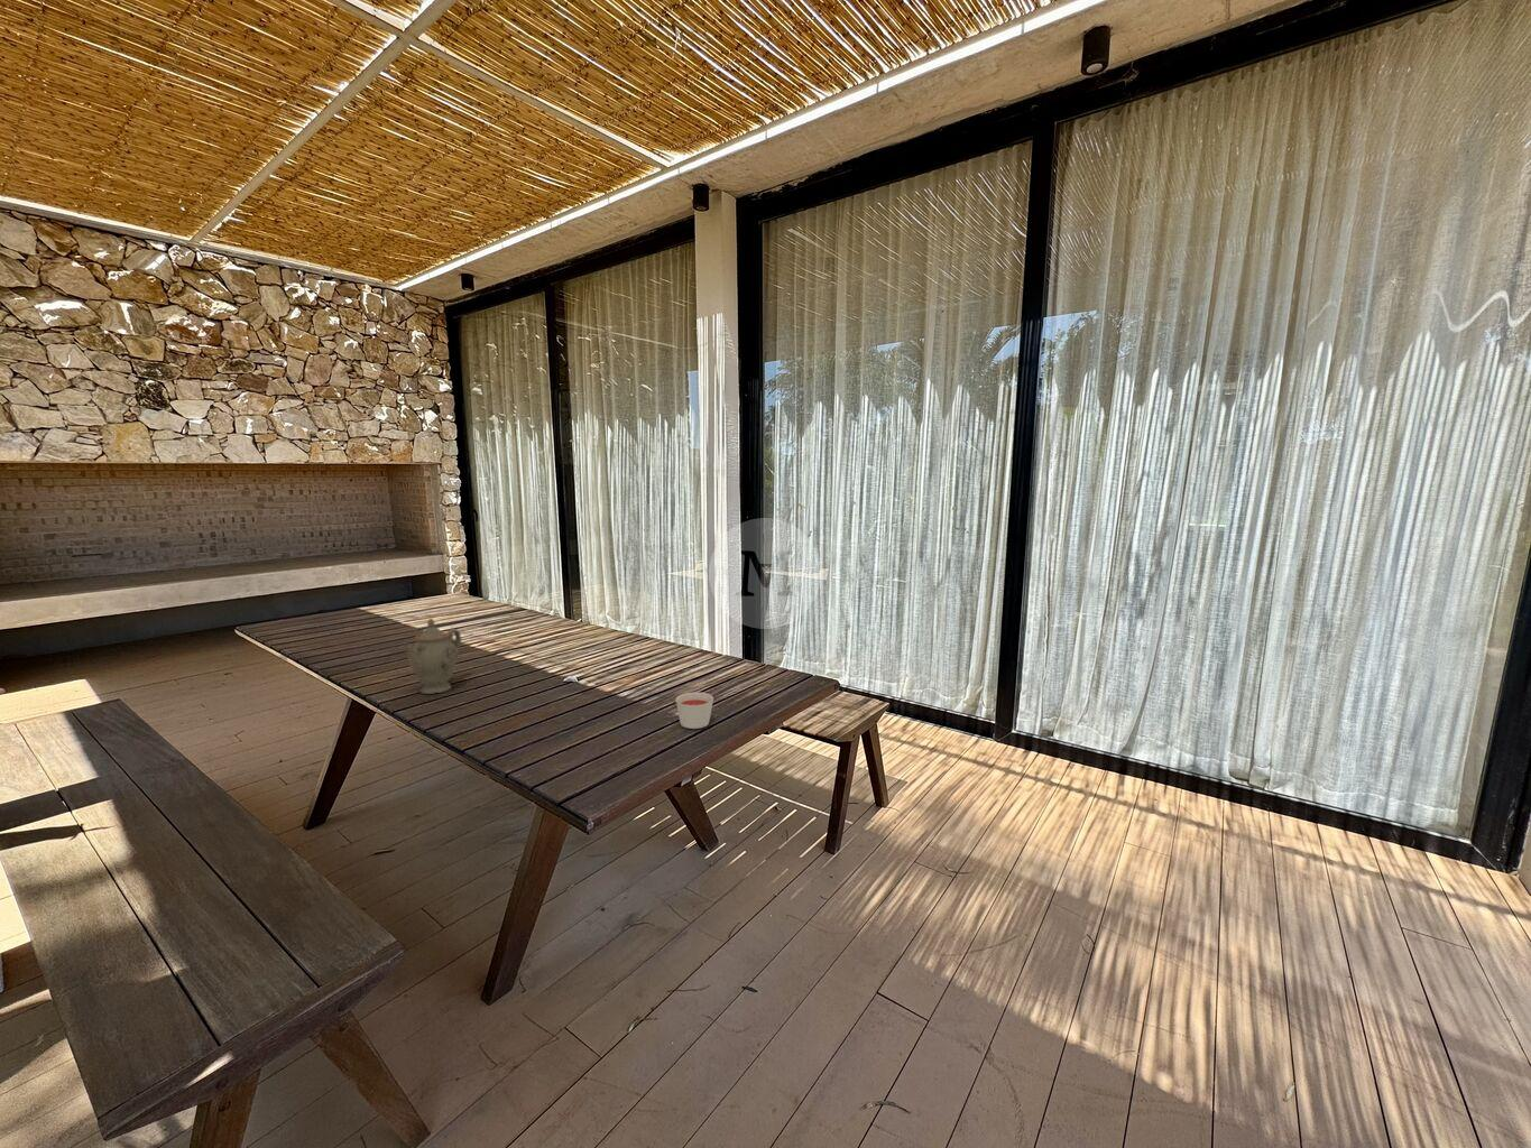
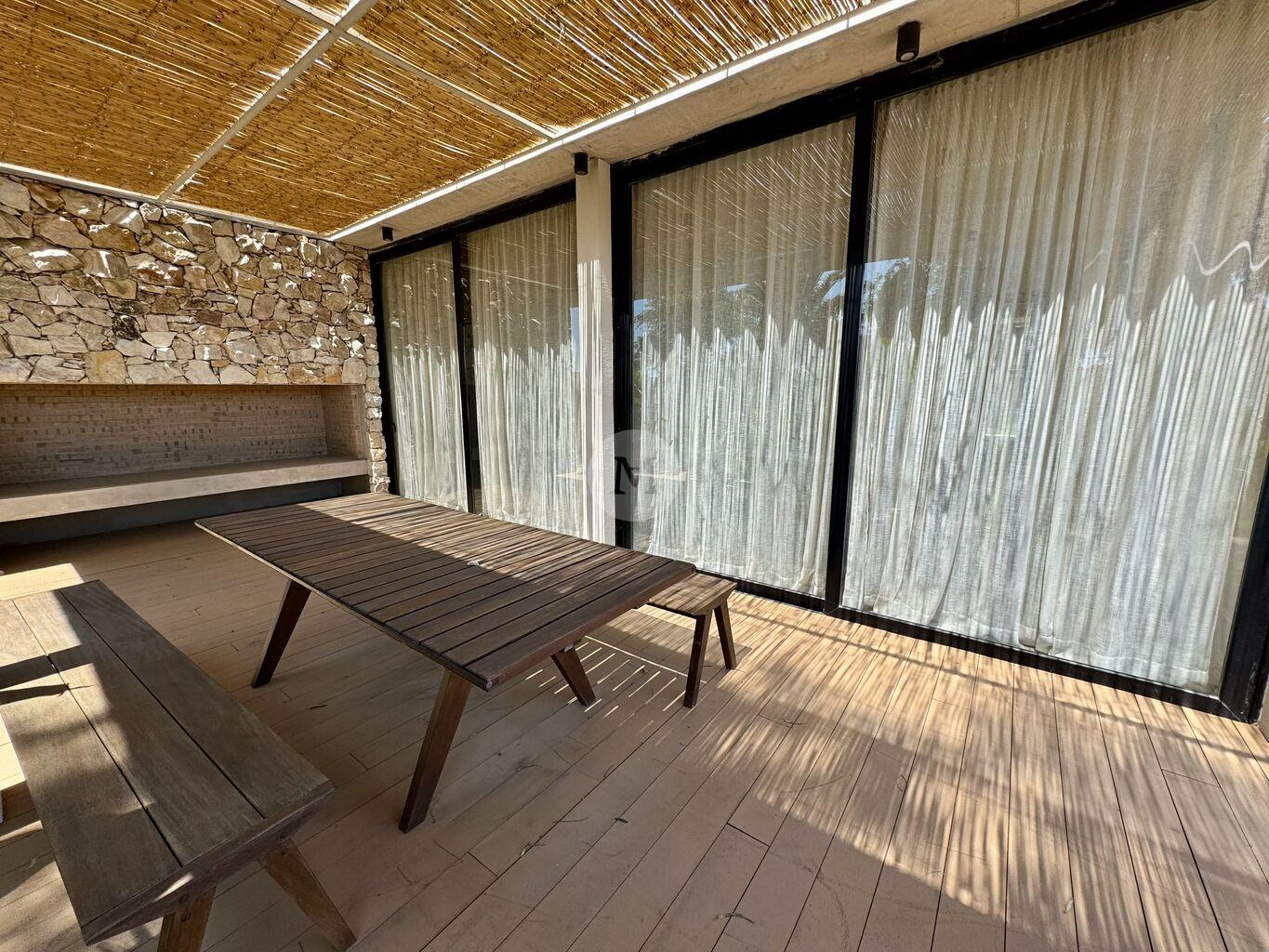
- candle (694, 710)
- chinaware (433, 654)
